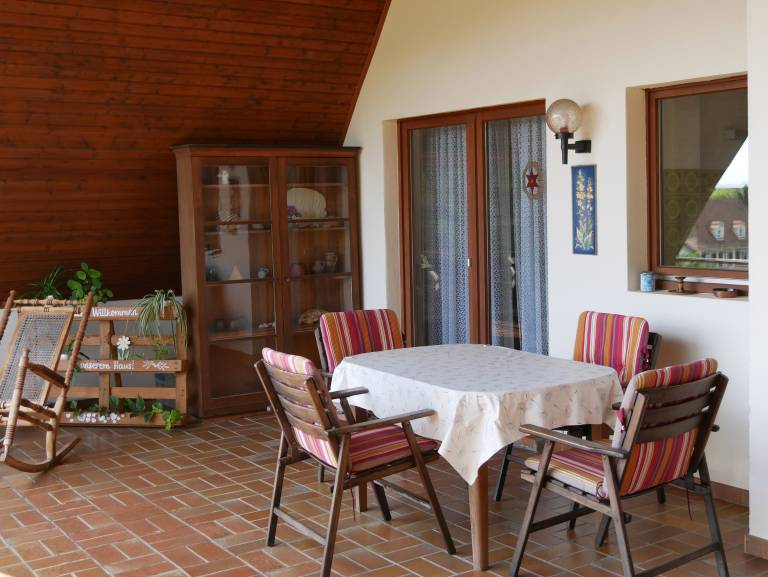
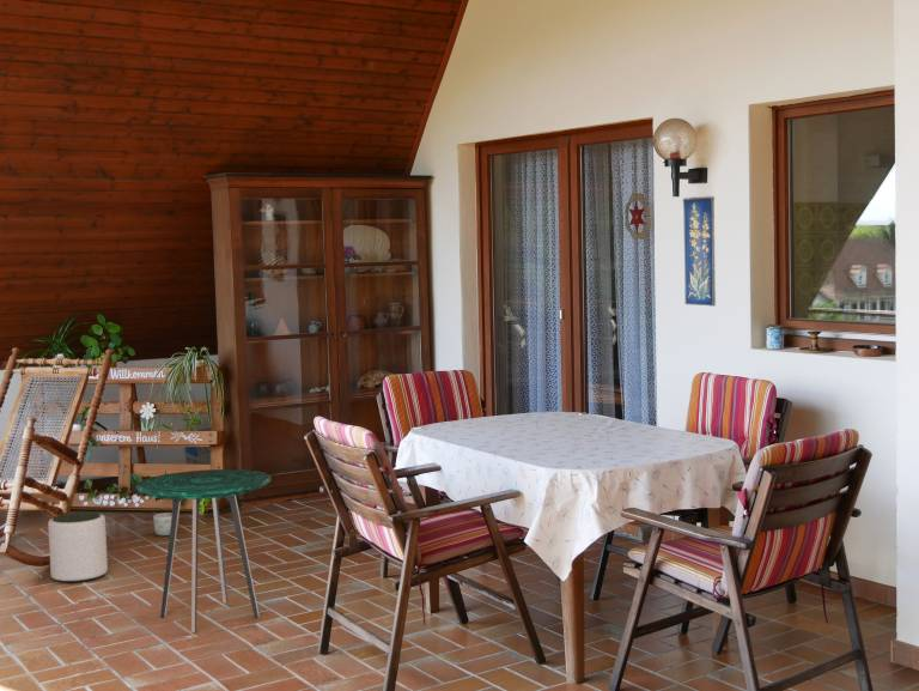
+ planter (165, 525)
+ plant pot (78, 546)
+ side table (196, 548)
